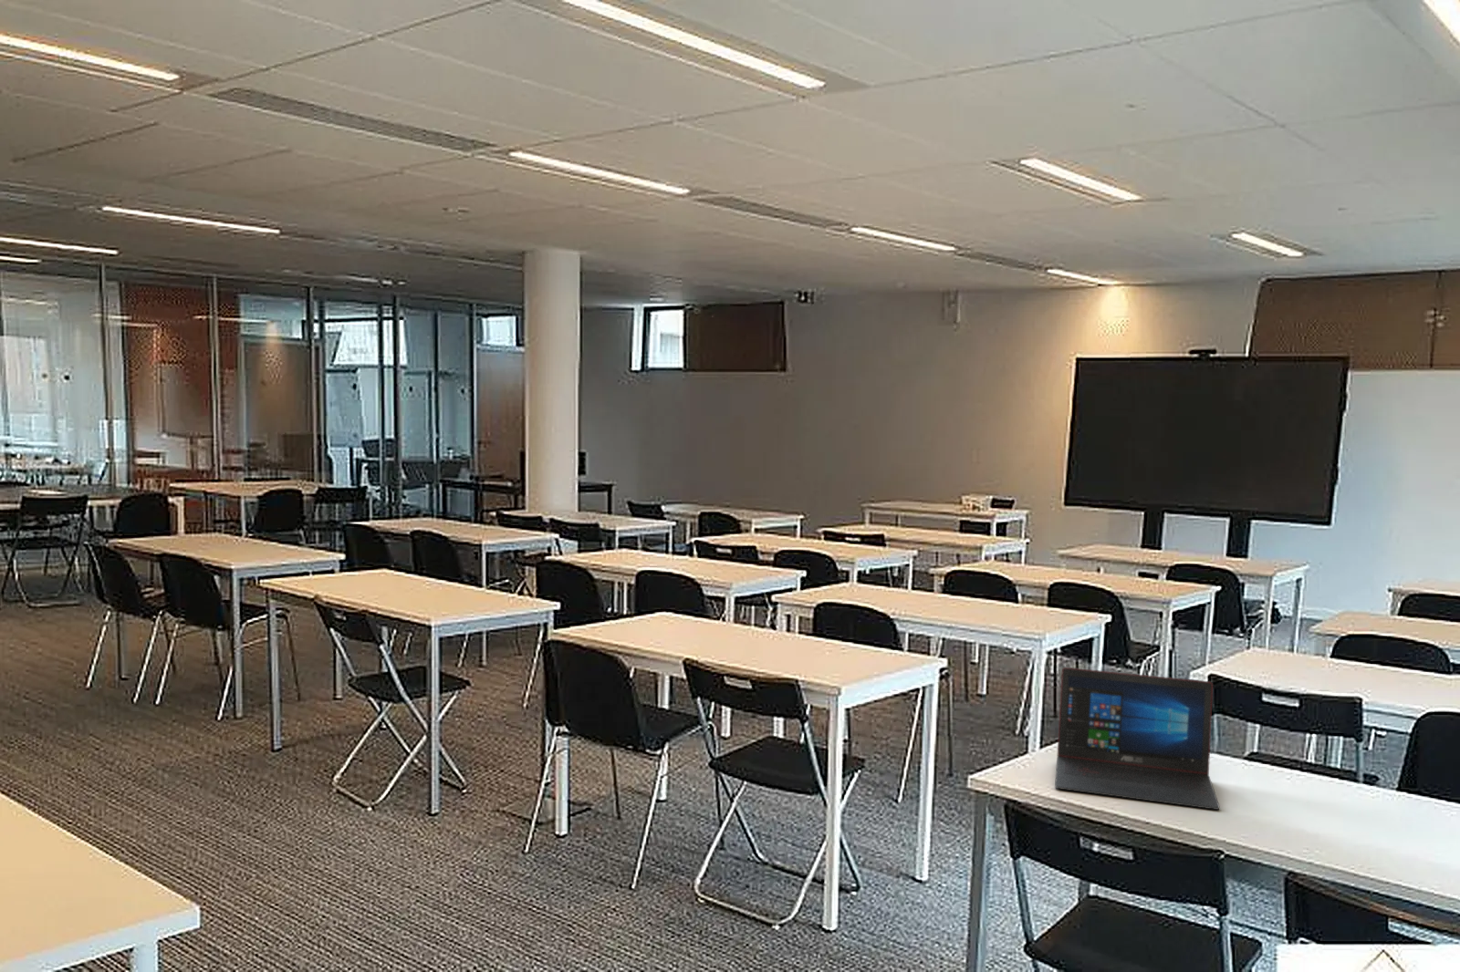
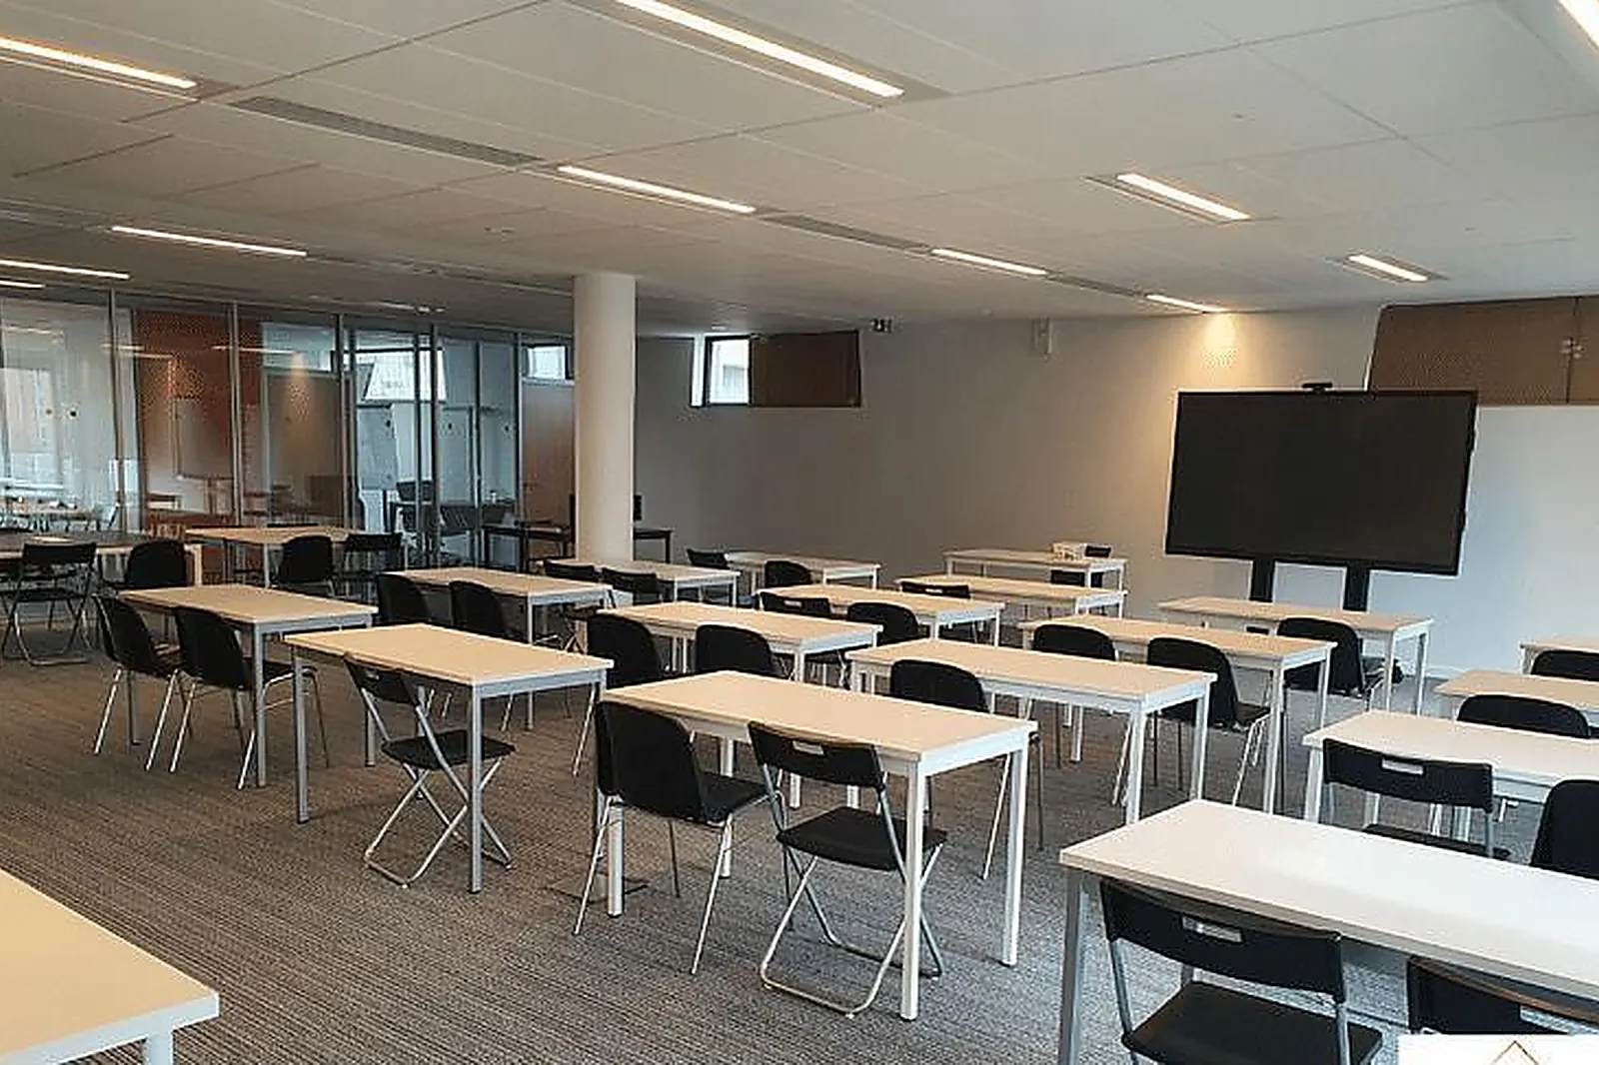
- laptop (1135, 734)
